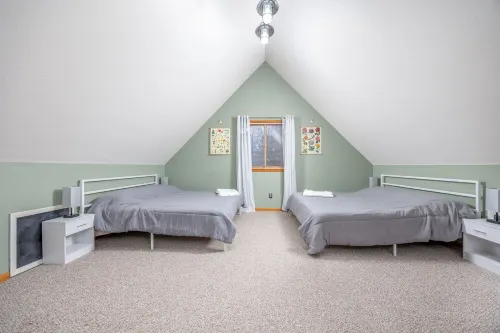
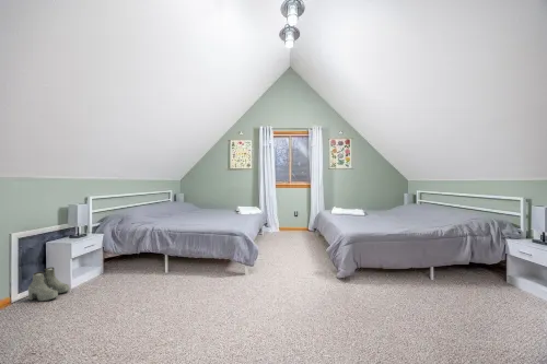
+ boots (49, 282)
